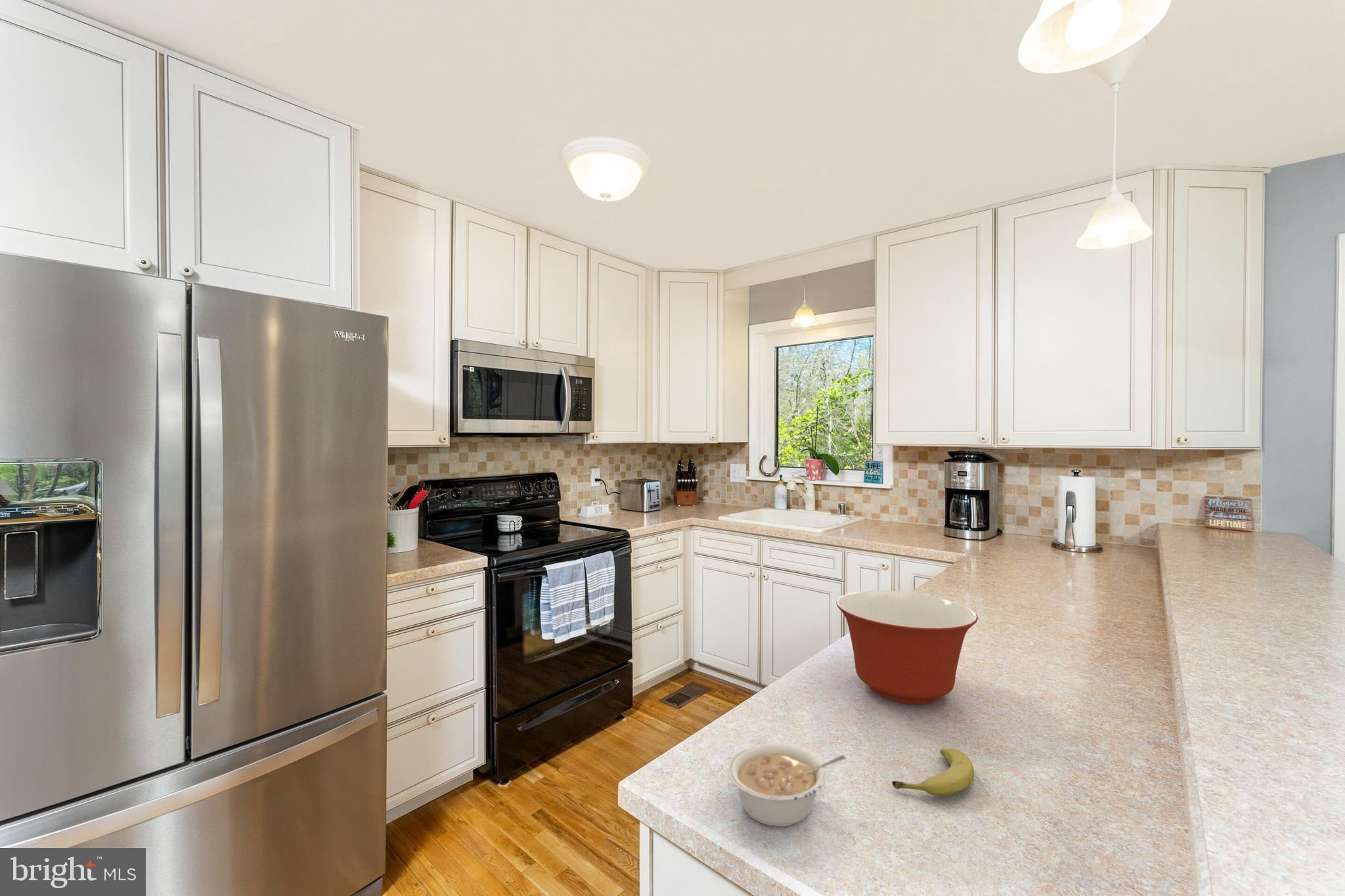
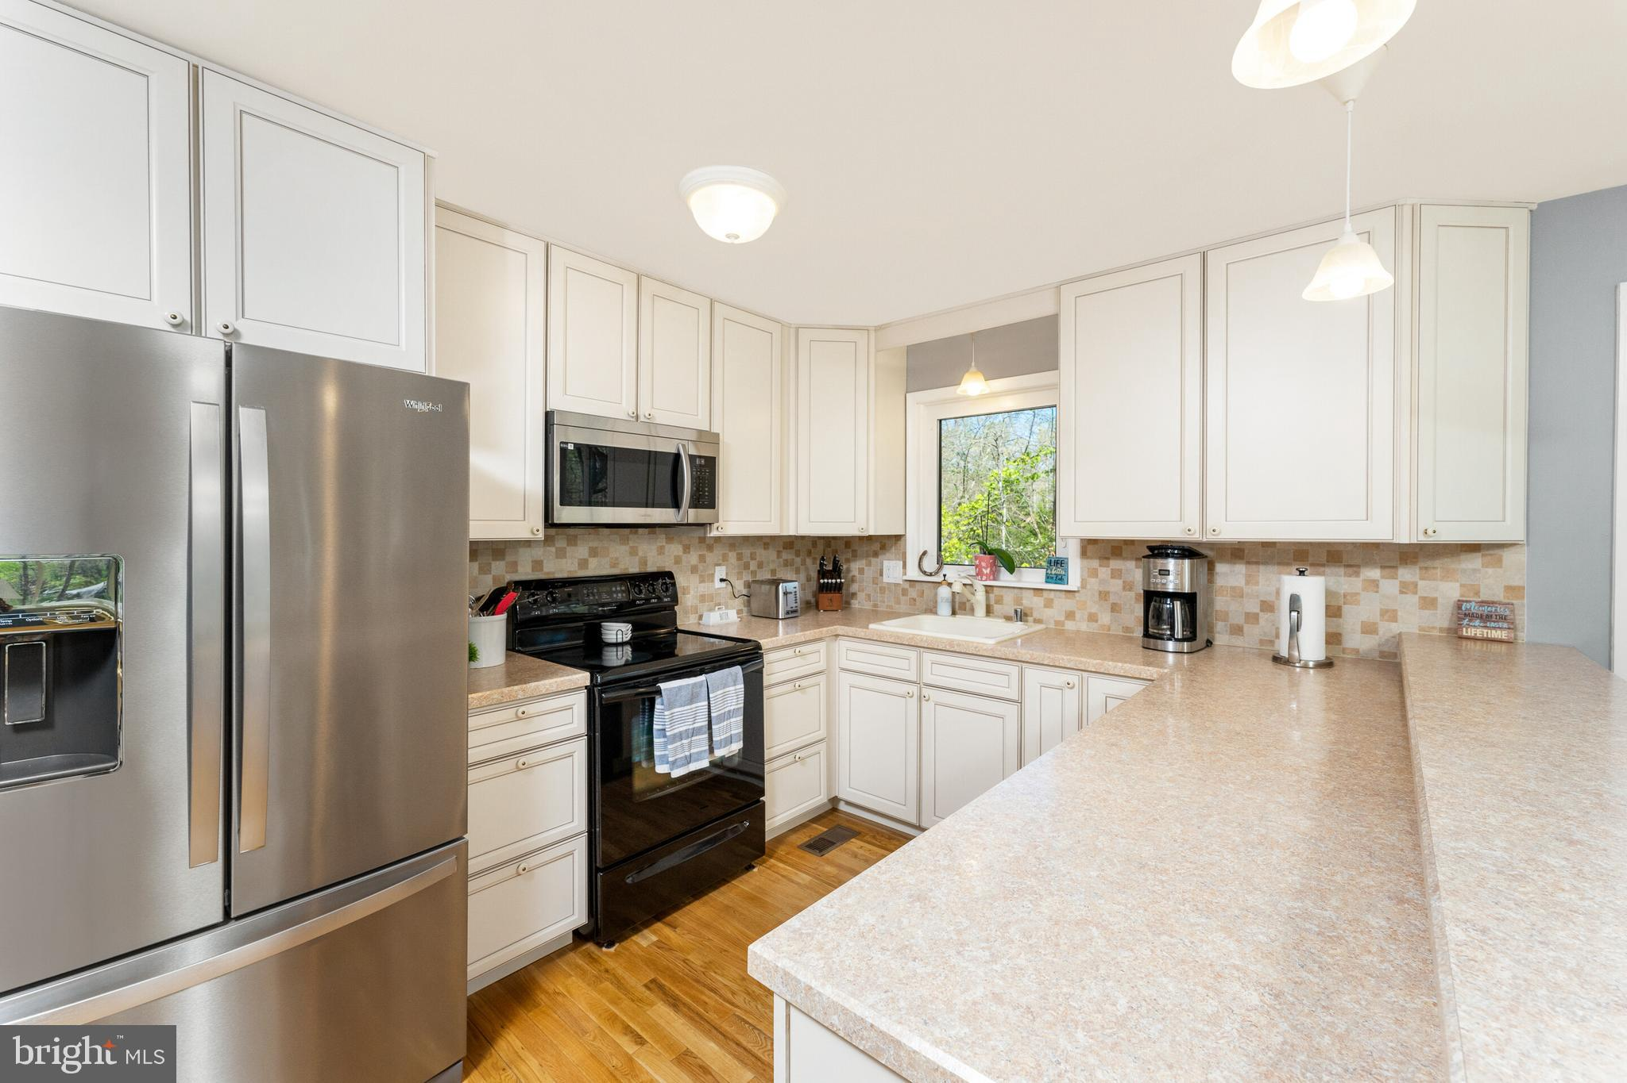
- mixing bowl (903, 648)
- legume (780, 781)
- fruit (942, 773)
